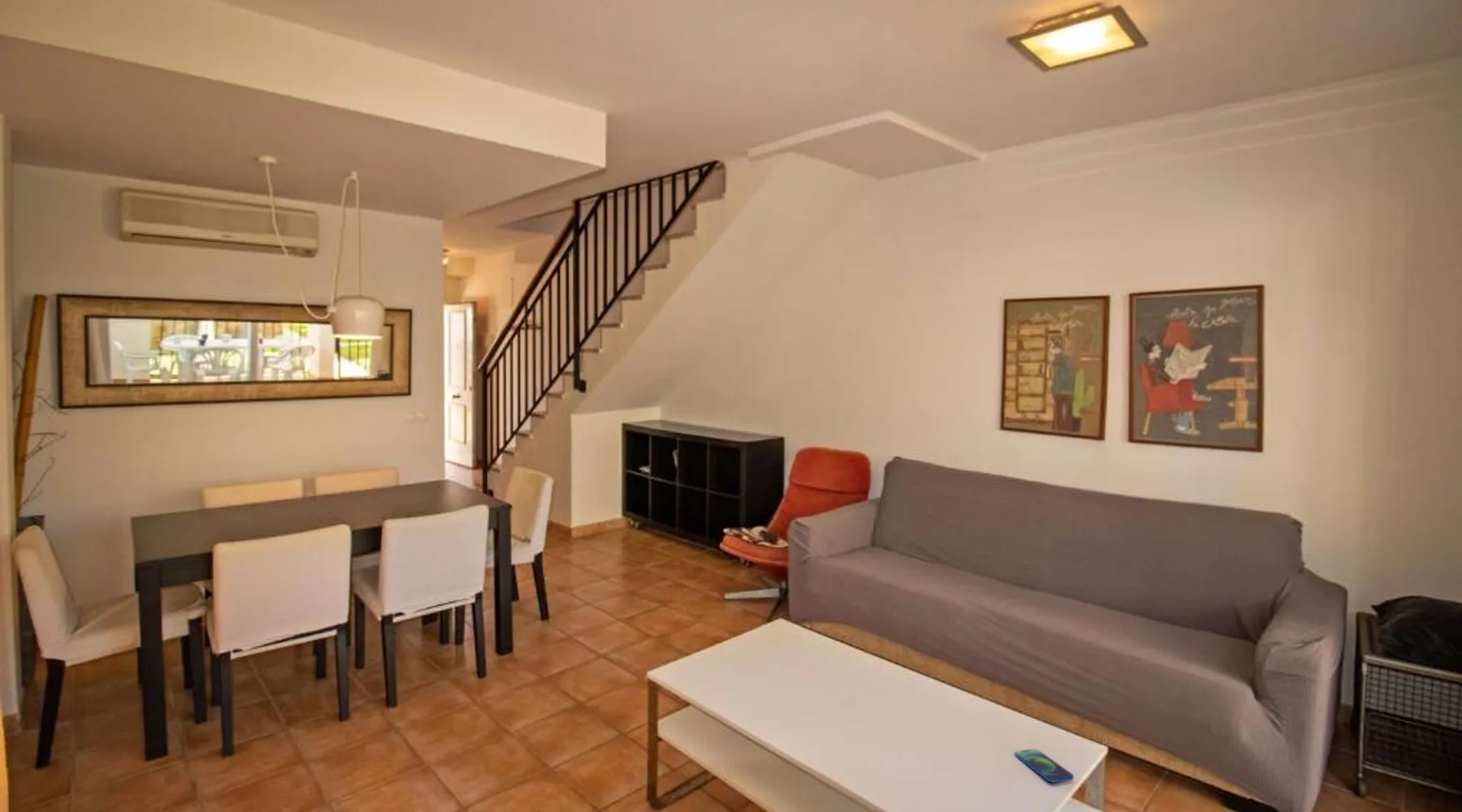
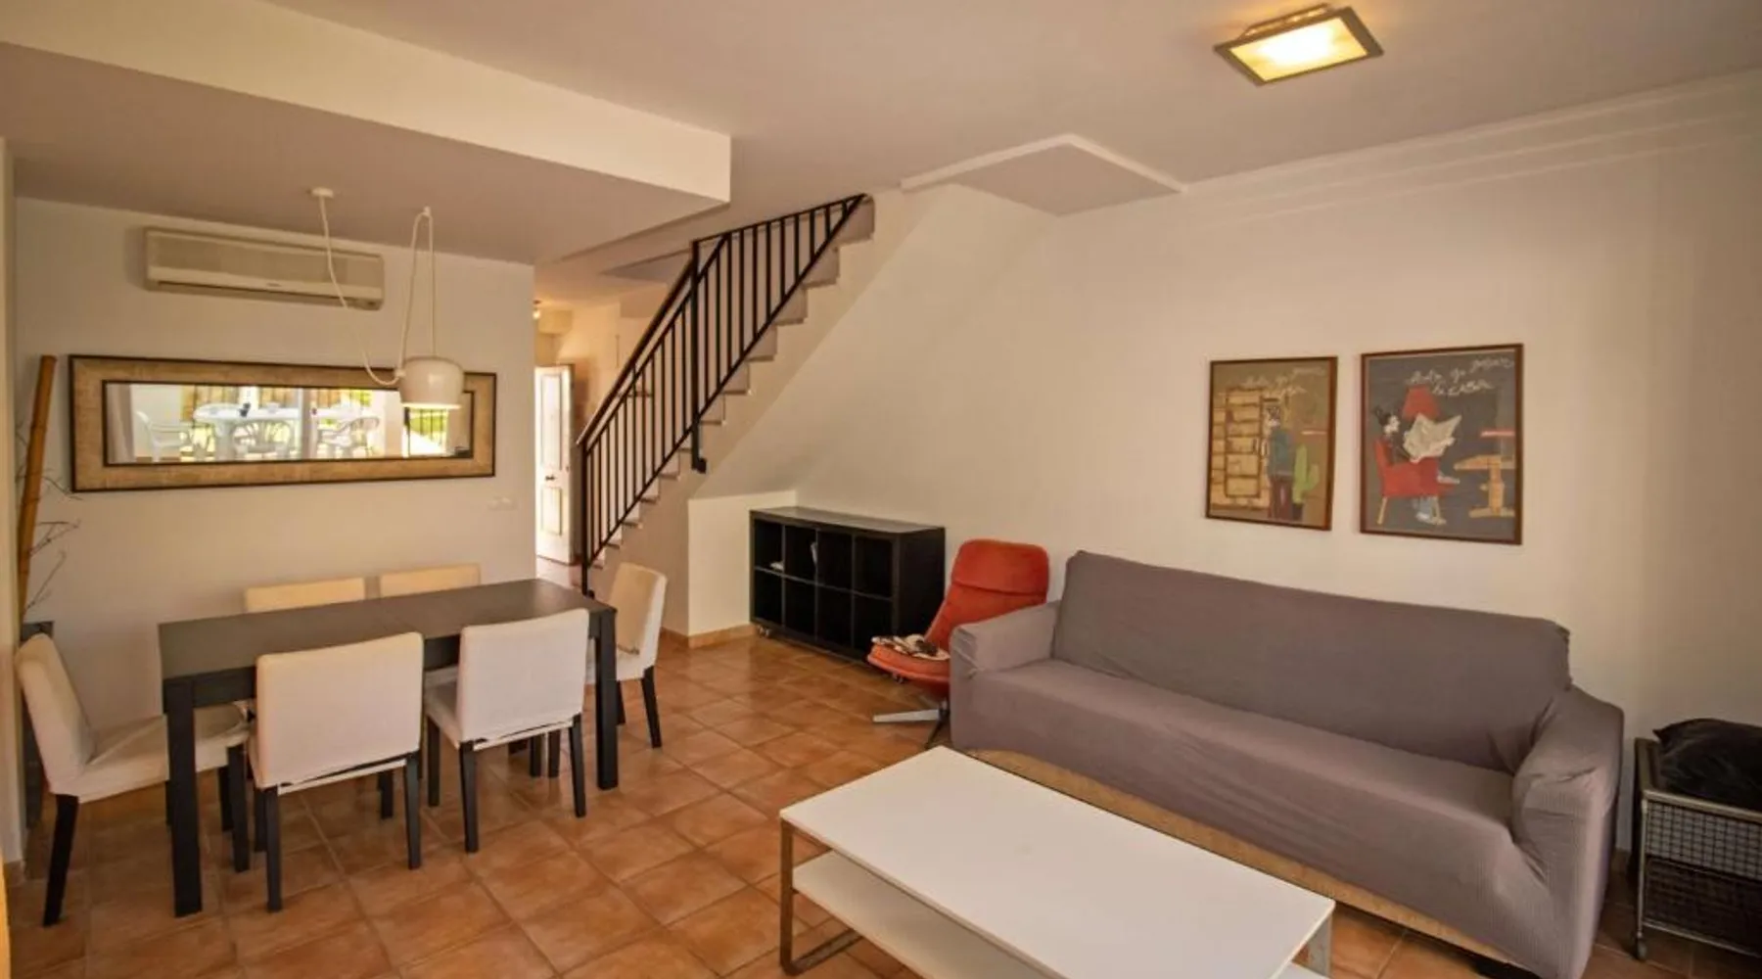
- smartphone (1043, 765)
